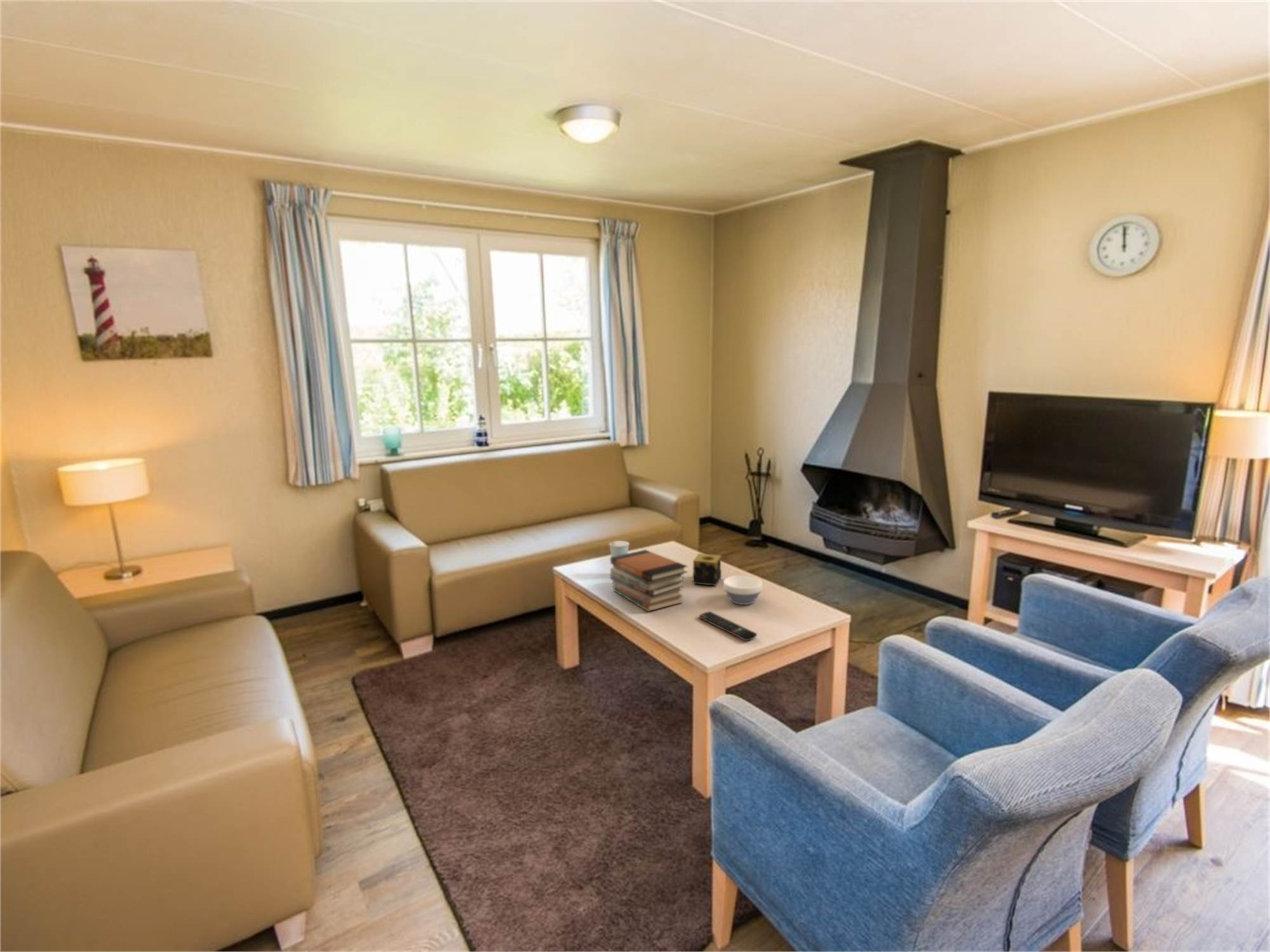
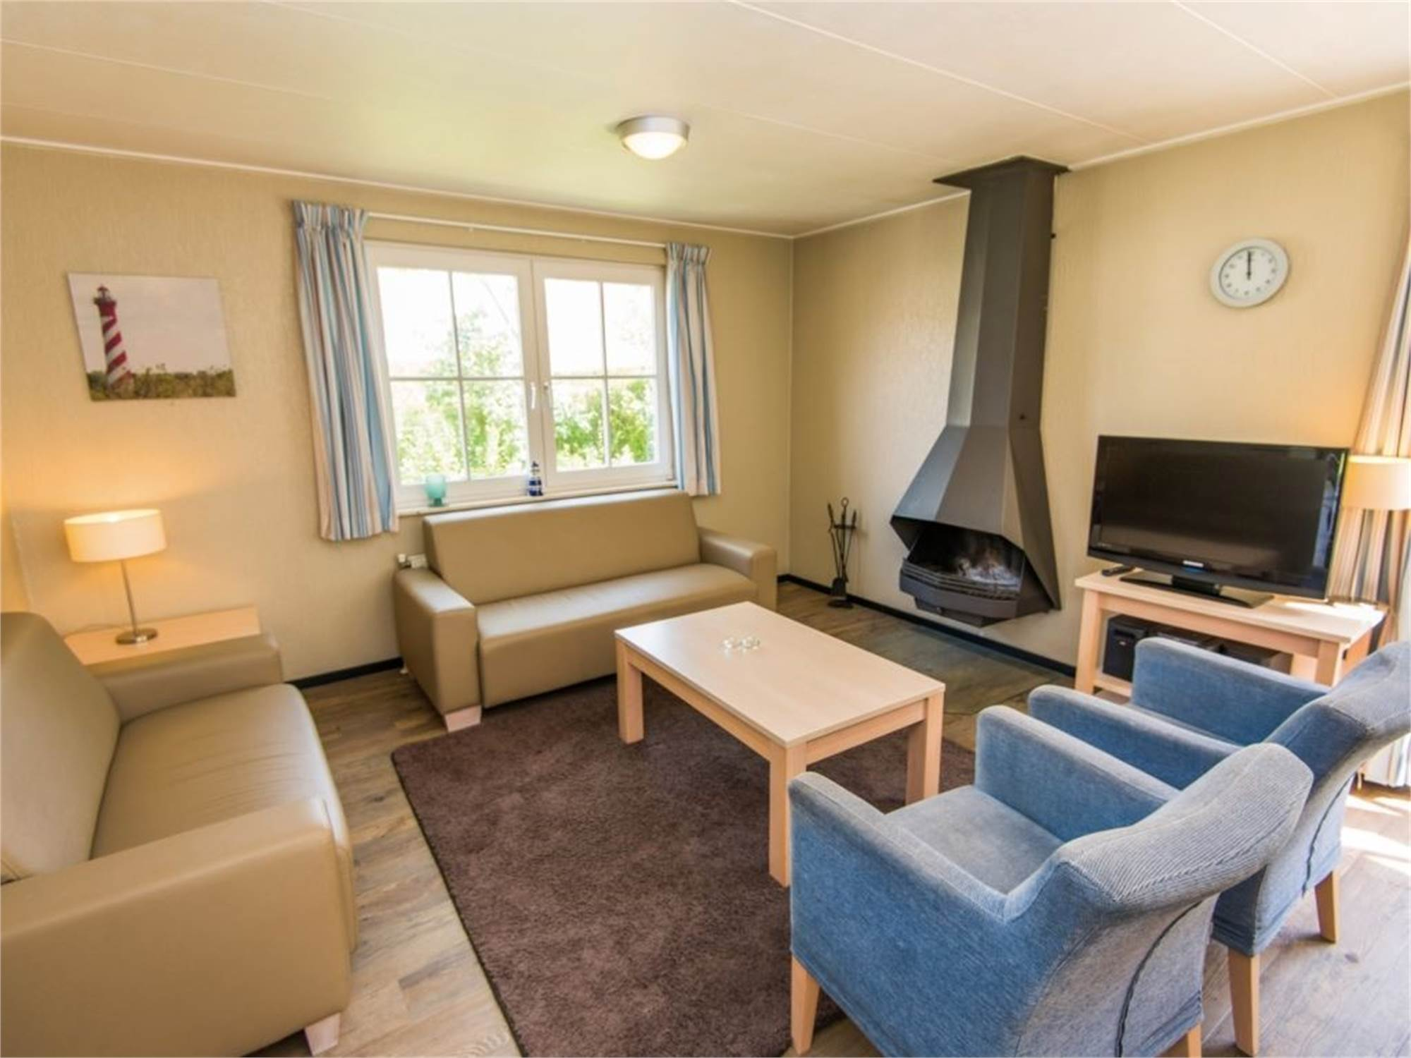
- remote control (726, 625)
- bowl (742, 591)
- candle (707, 569)
- cup (618, 555)
- book stack (646, 579)
